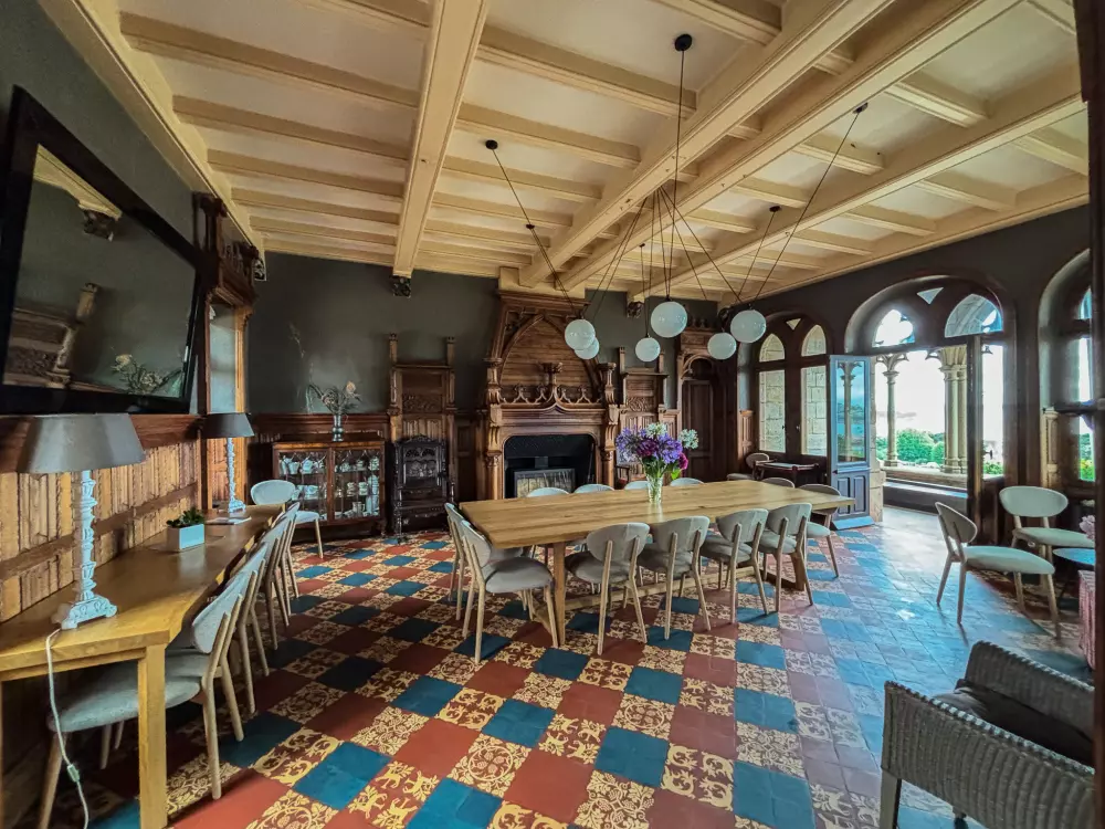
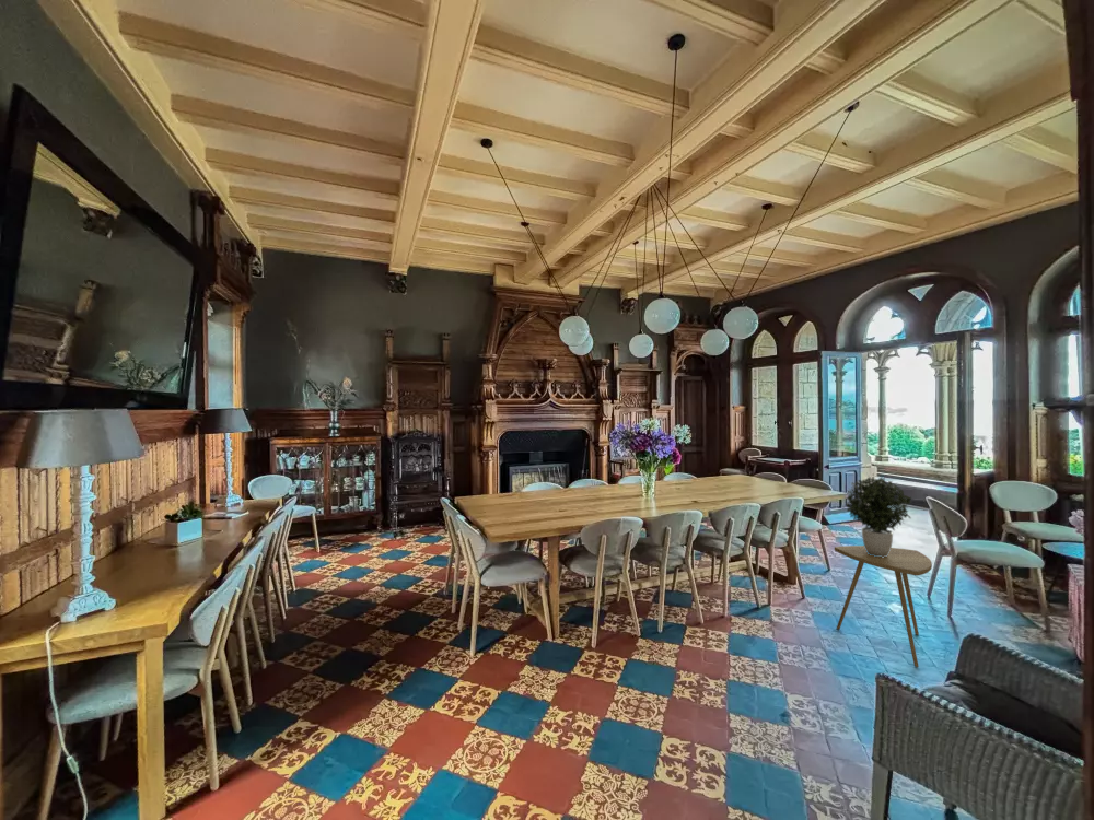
+ potted plant (877, 515)
+ side table (899, 596)
